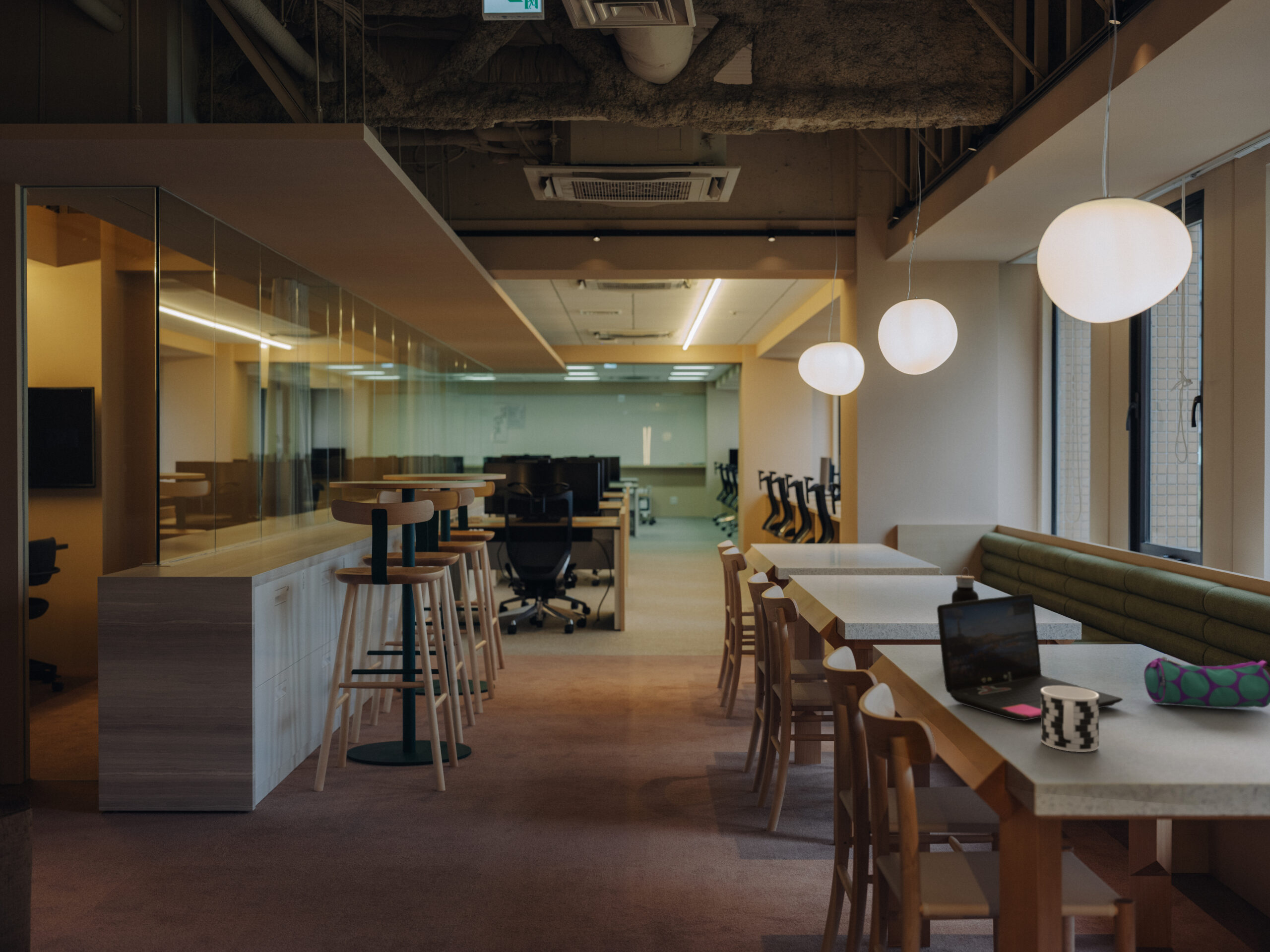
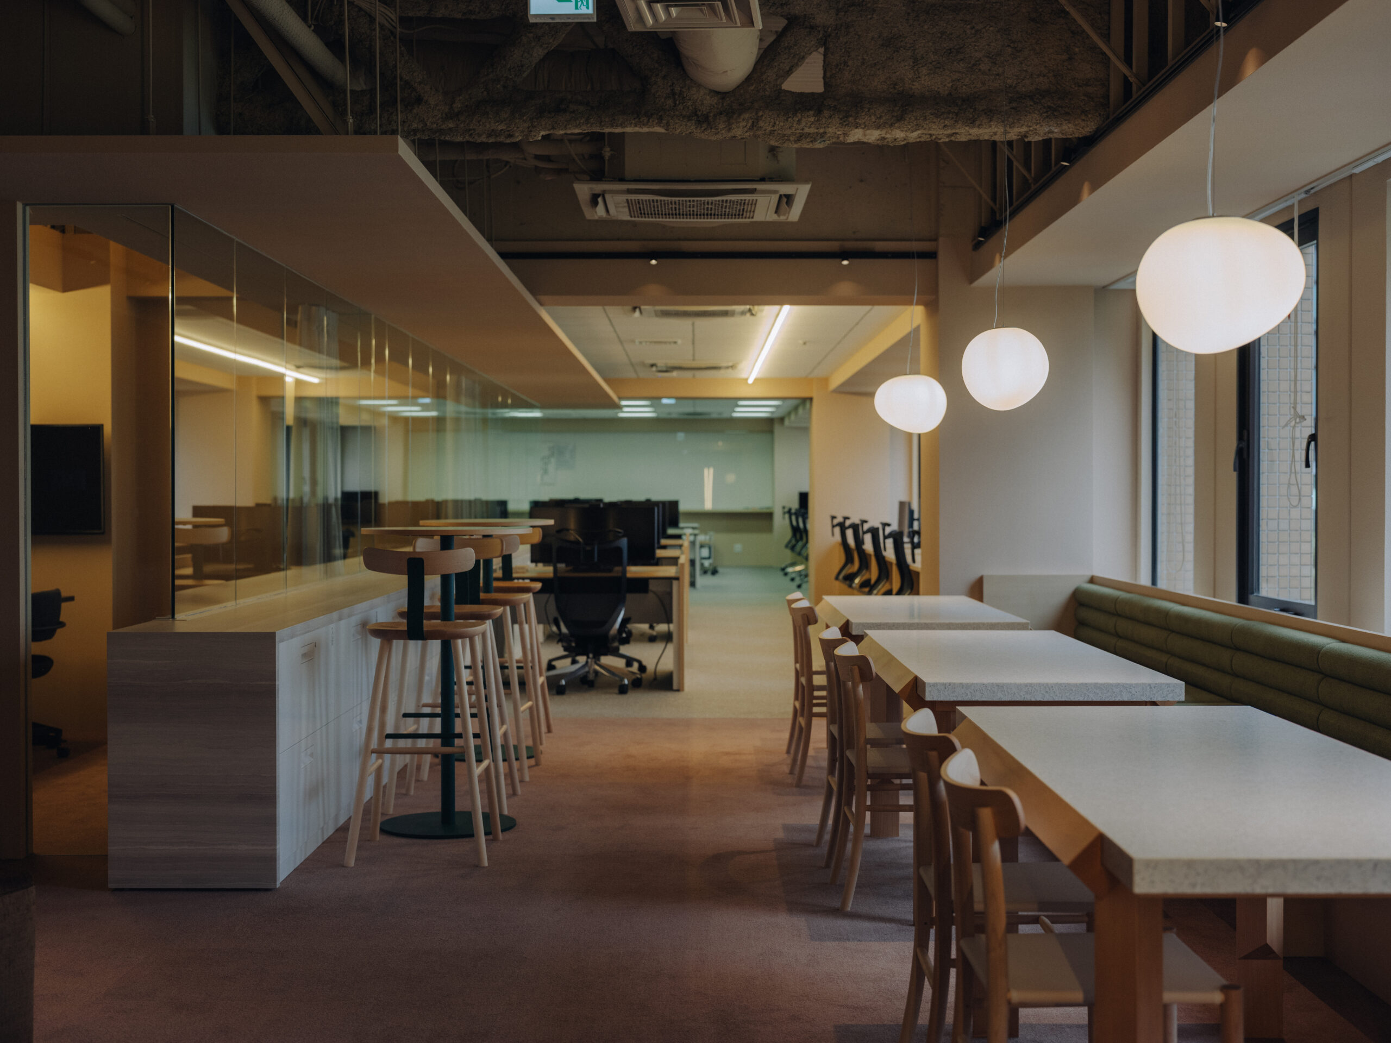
- water bottle (962, 601)
- pencil case (1207, 682)
- laptop (1028, 654)
- cup (1069, 720)
